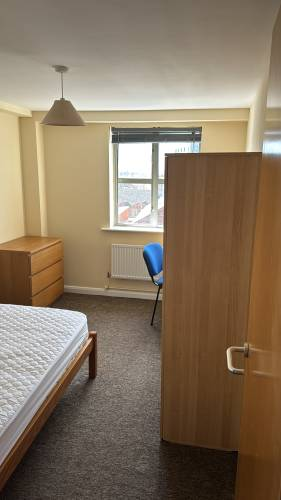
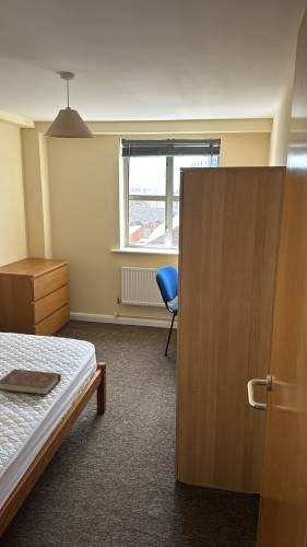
+ book (29, 381)
